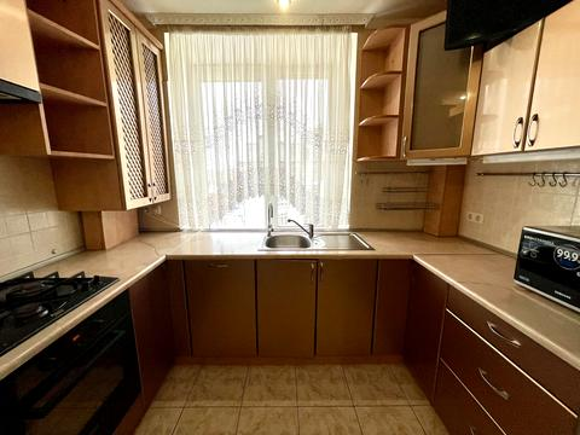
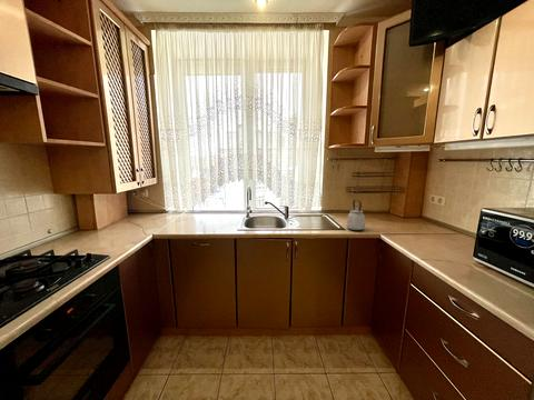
+ kettle (355, 213)
